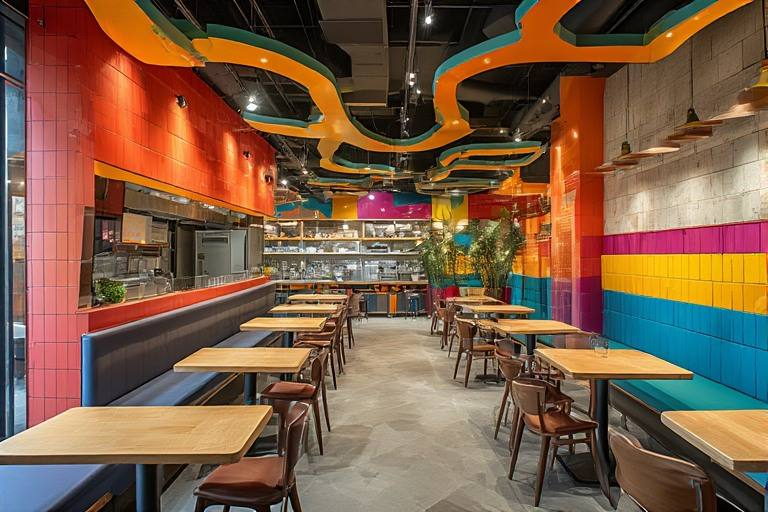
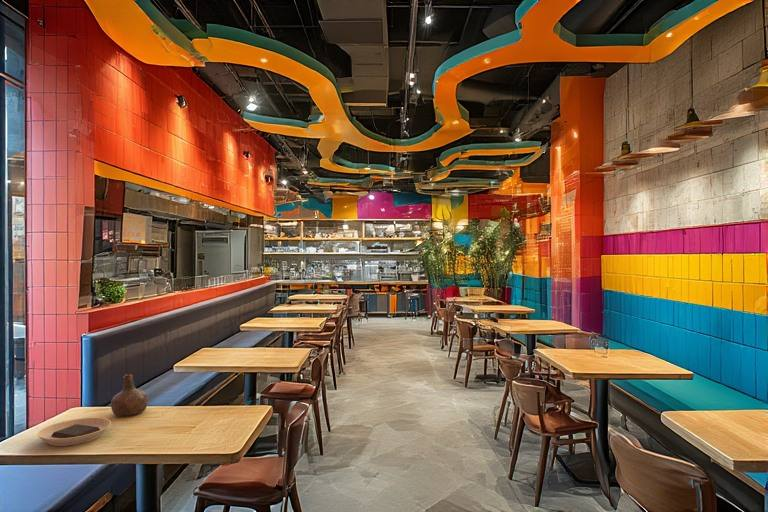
+ plate (75, 432)
+ bottle (129, 393)
